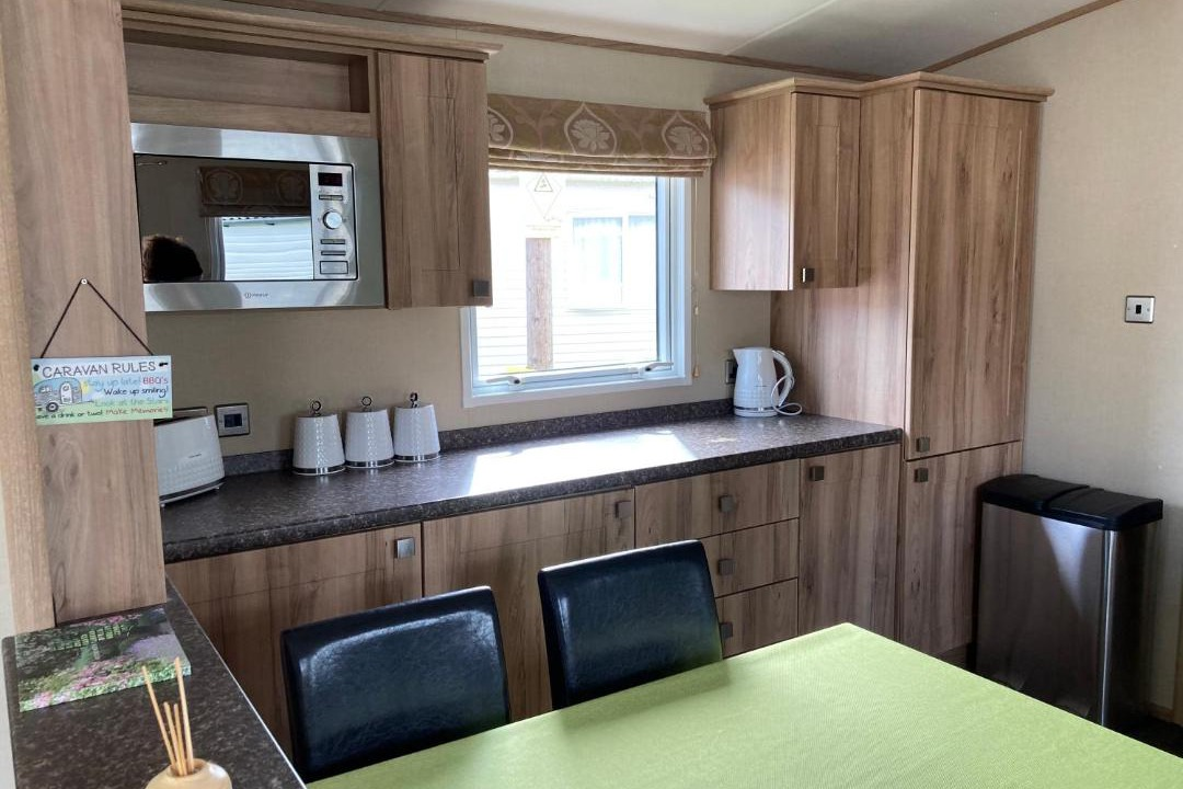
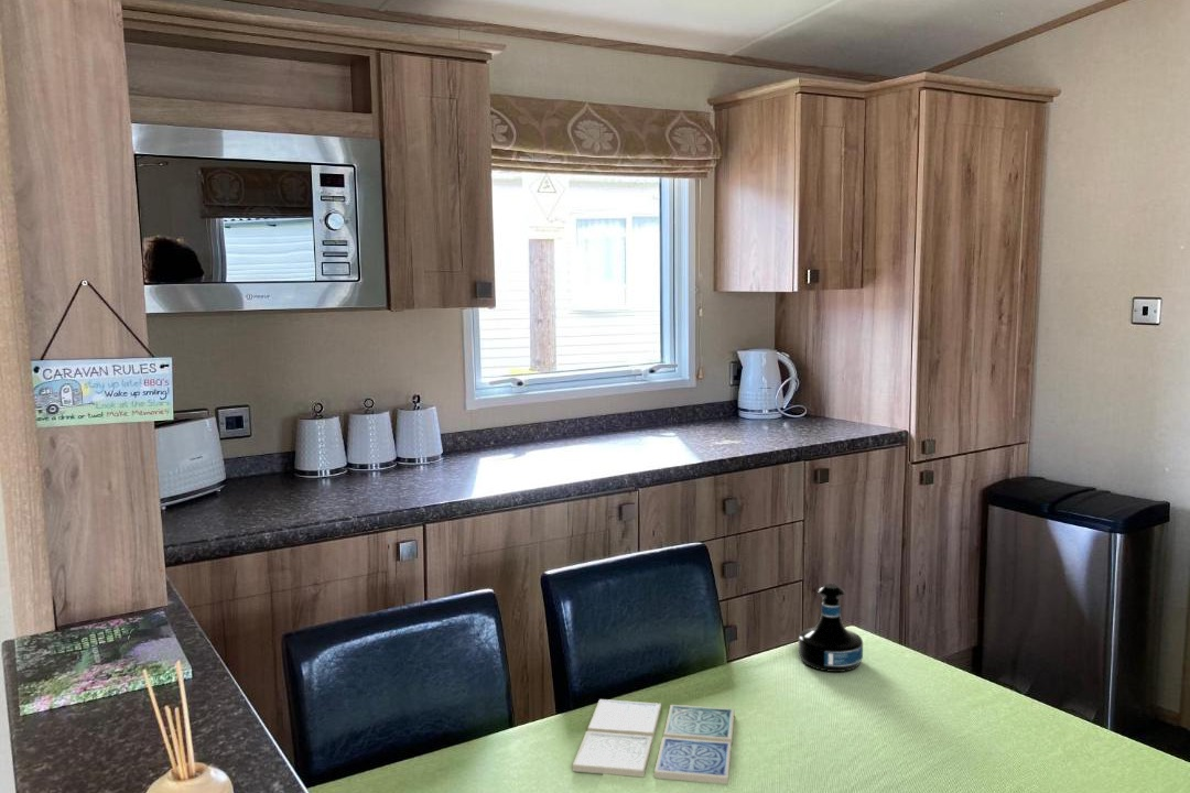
+ drink coaster (661, 740)
+ tequila bottle (831, 623)
